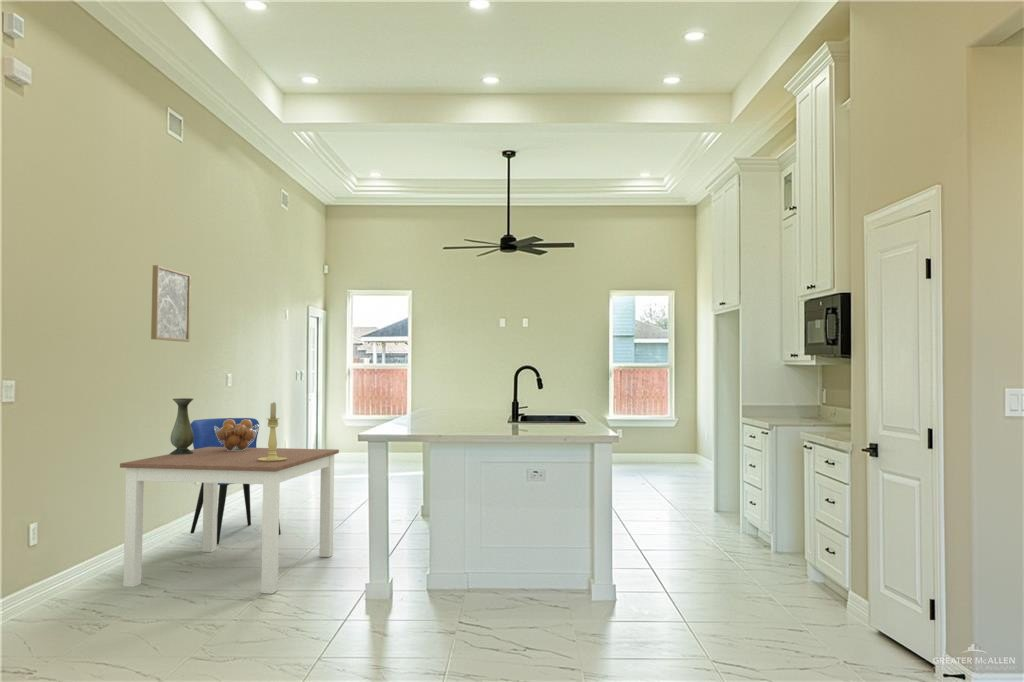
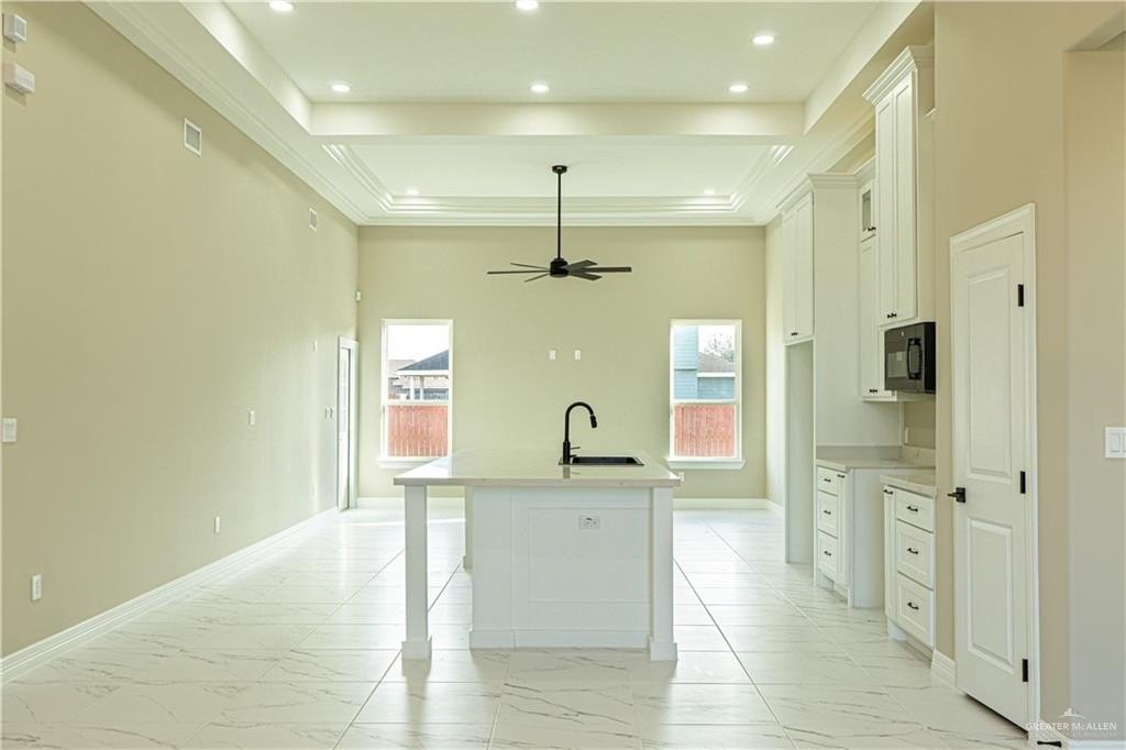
- fruit basket (236, 434)
- vase (182, 425)
- dining table (216, 512)
- wall art (171, 305)
- candle holder (272, 430)
- dining chair (233, 483)
